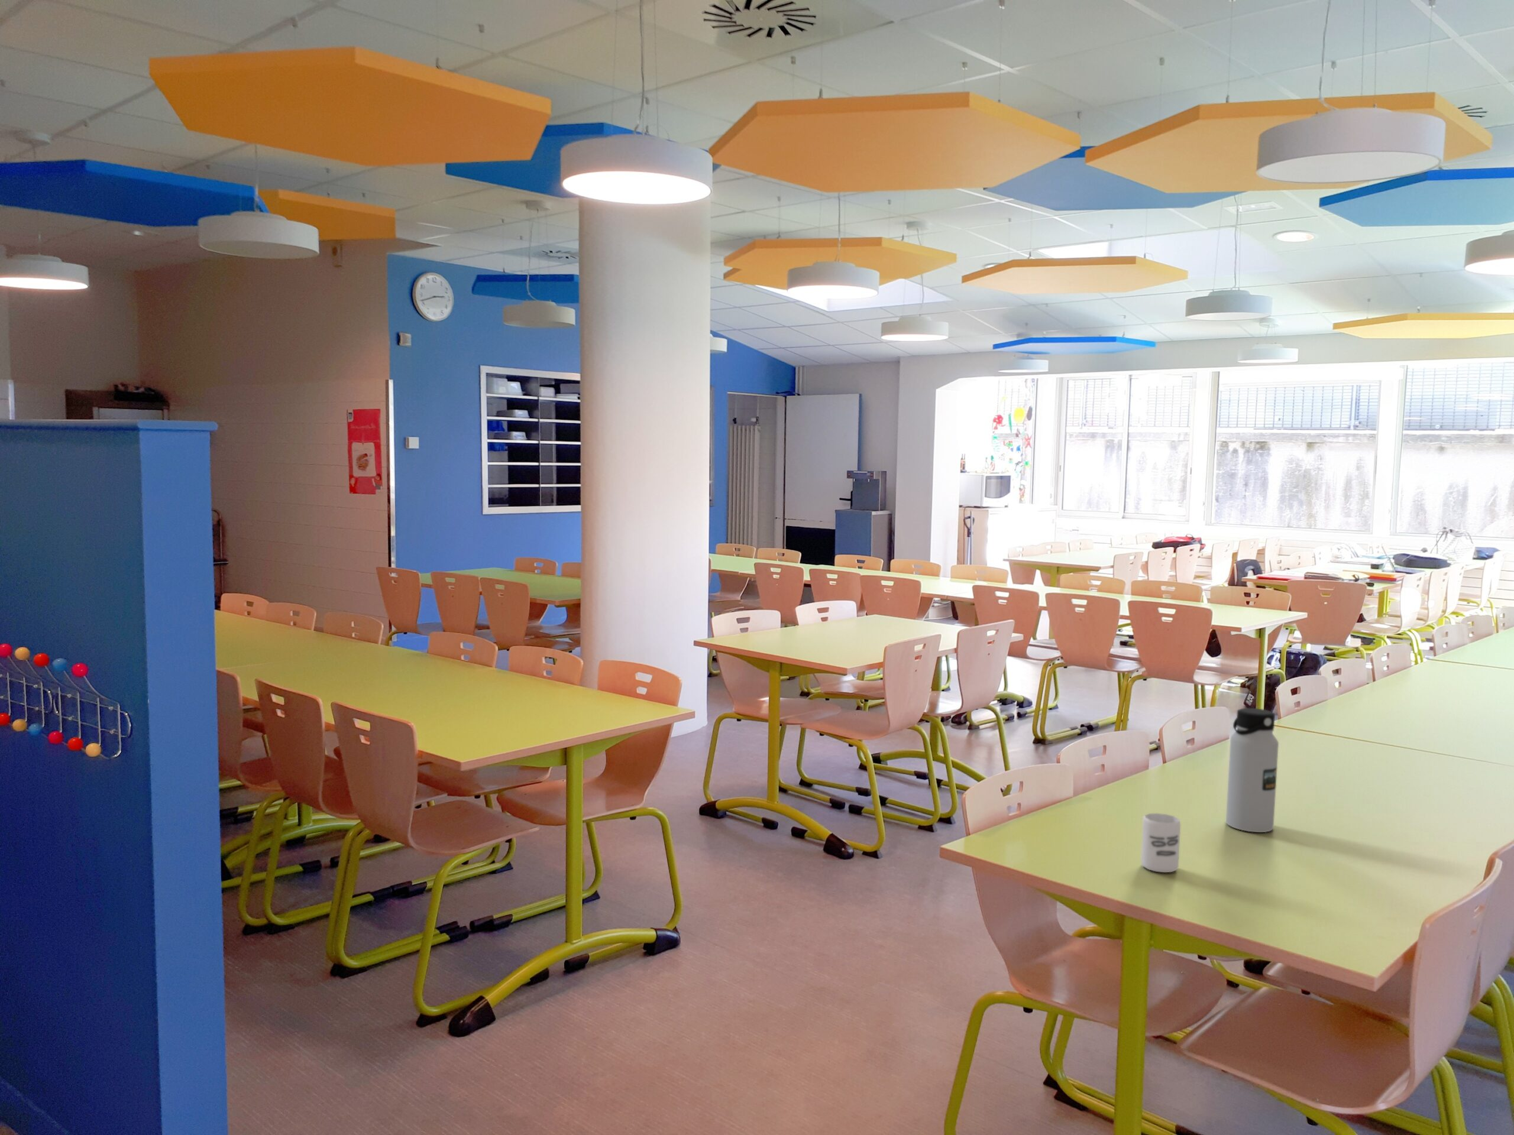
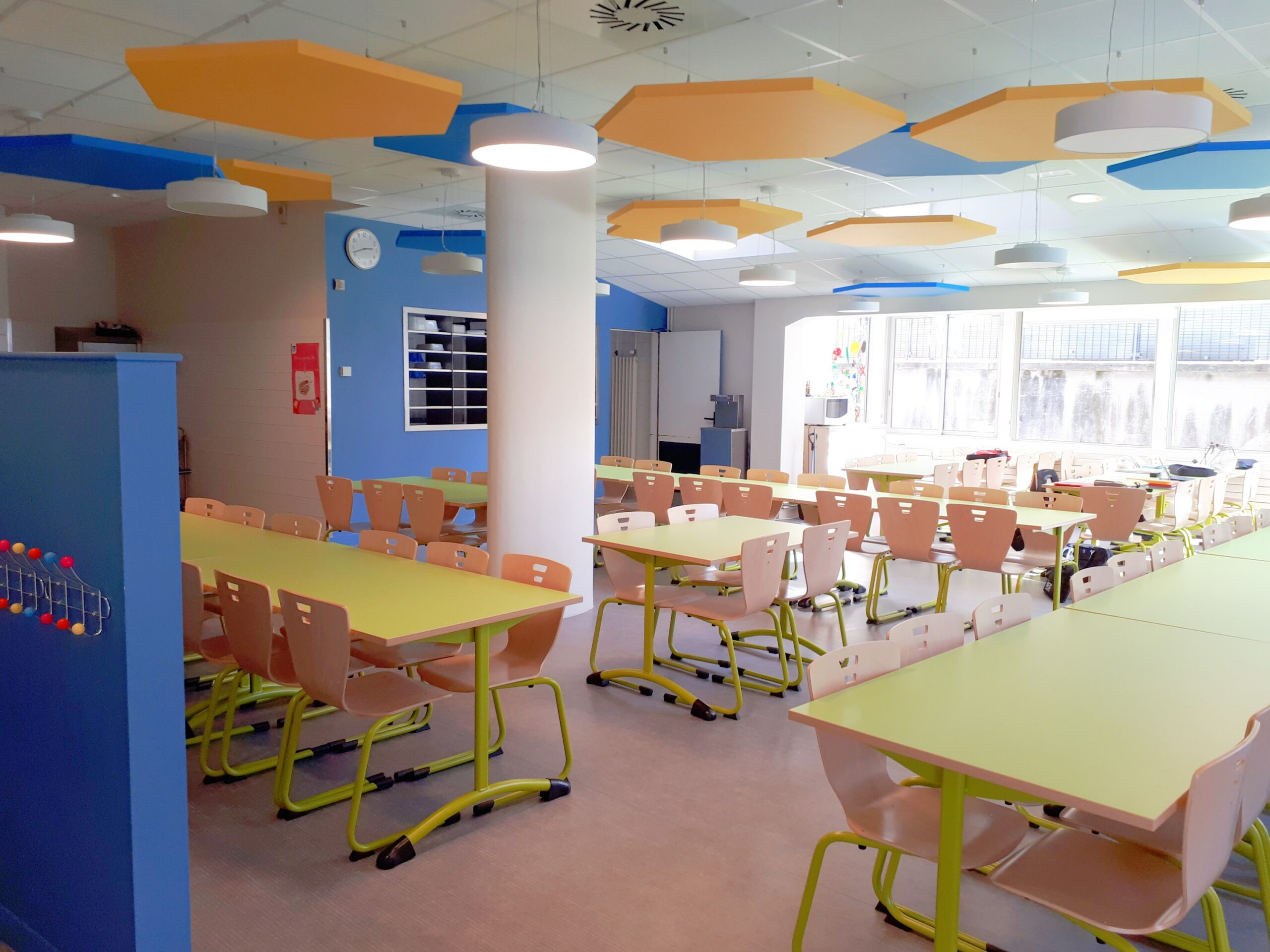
- water bottle (1253, 769)
- cup (1160, 843)
